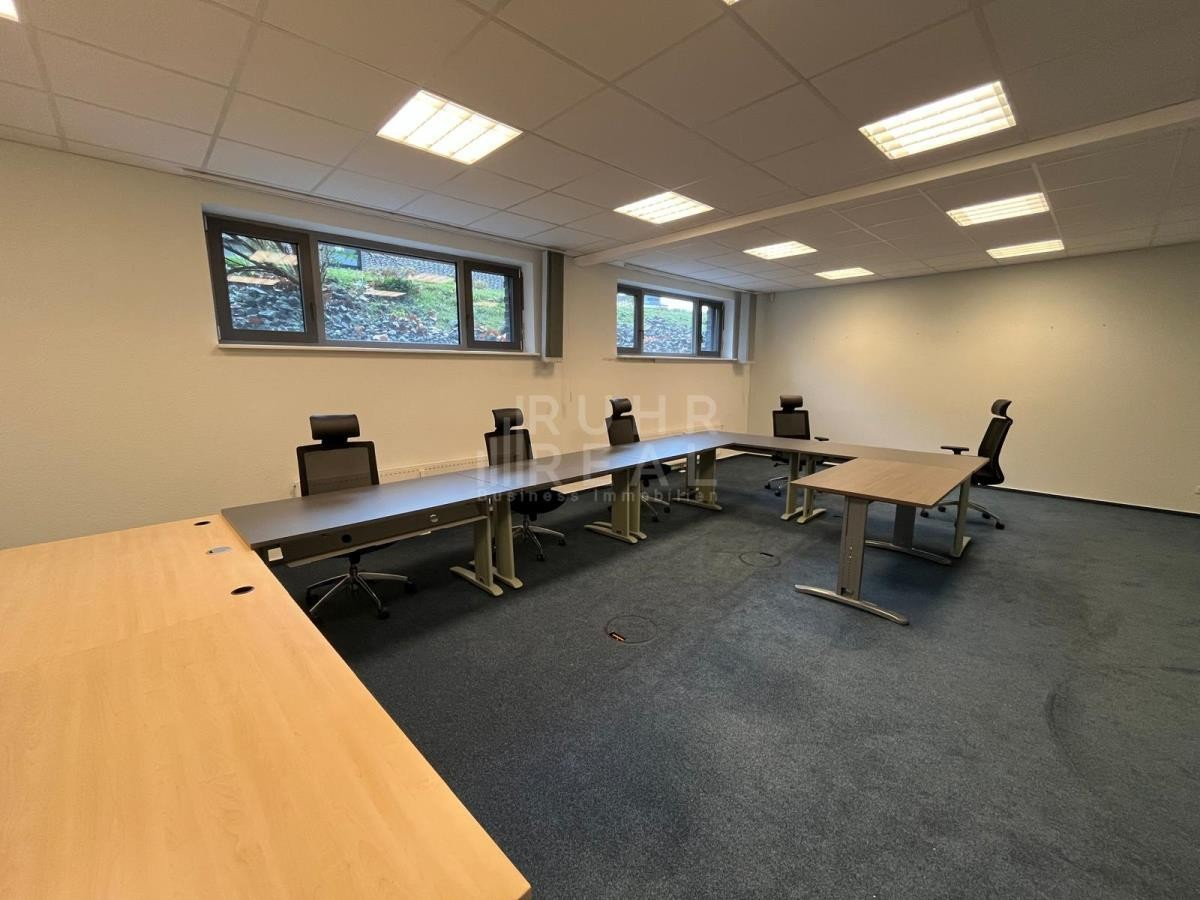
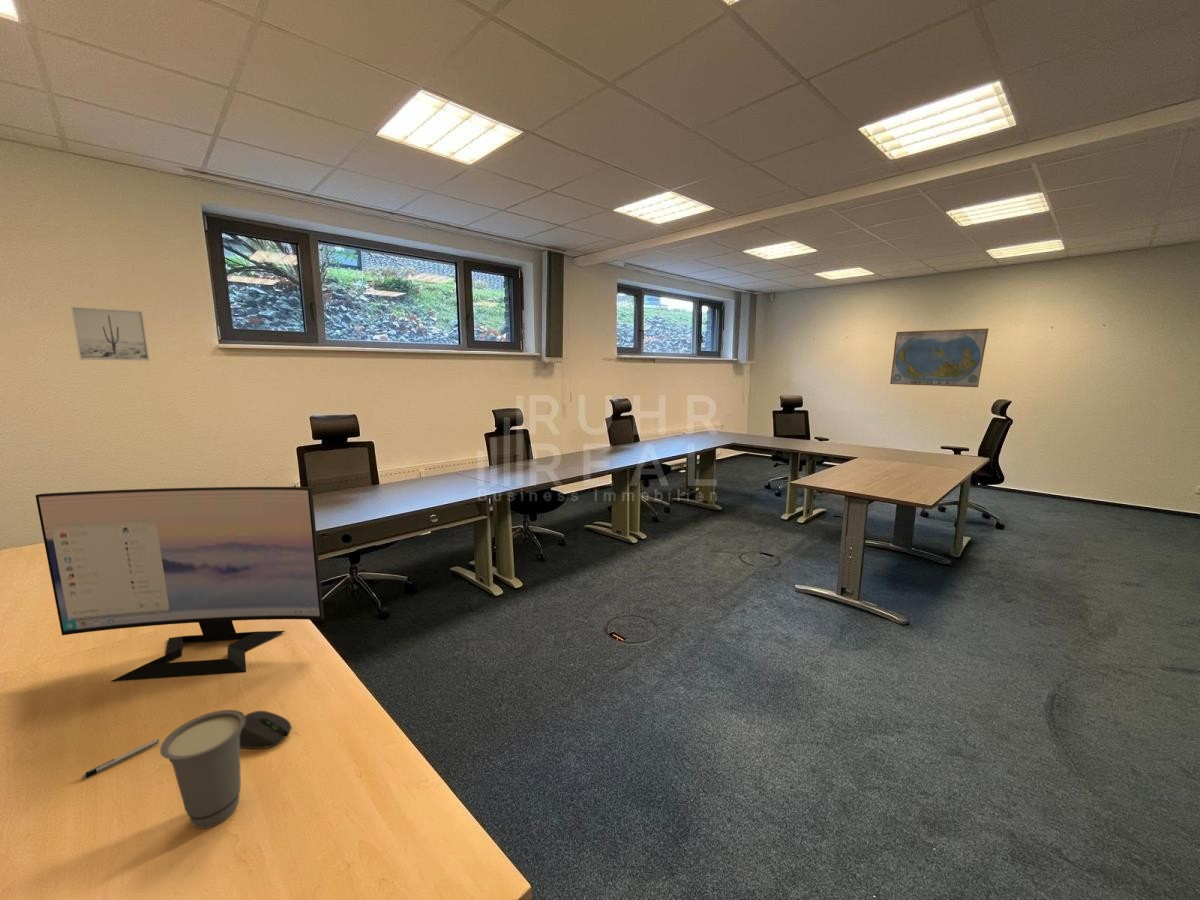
+ computer monitor (194, 574)
+ pen (122, 757)
+ wall art (112, 334)
+ world map (935, 358)
+ cup (210, 773)
+ computer mouse (258, 726)
